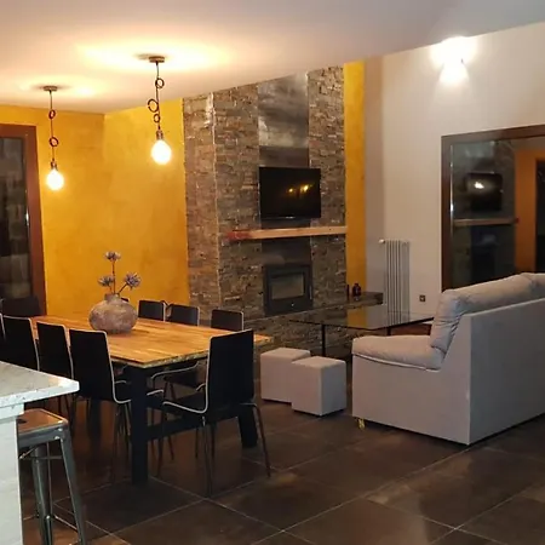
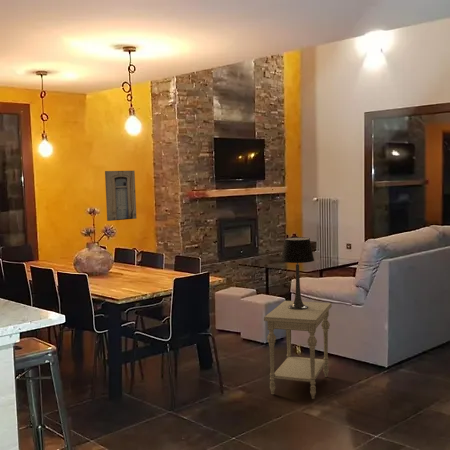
+ side table (308, 345)
+ wall art (121, 195)
+ table lamp (297, 272)
